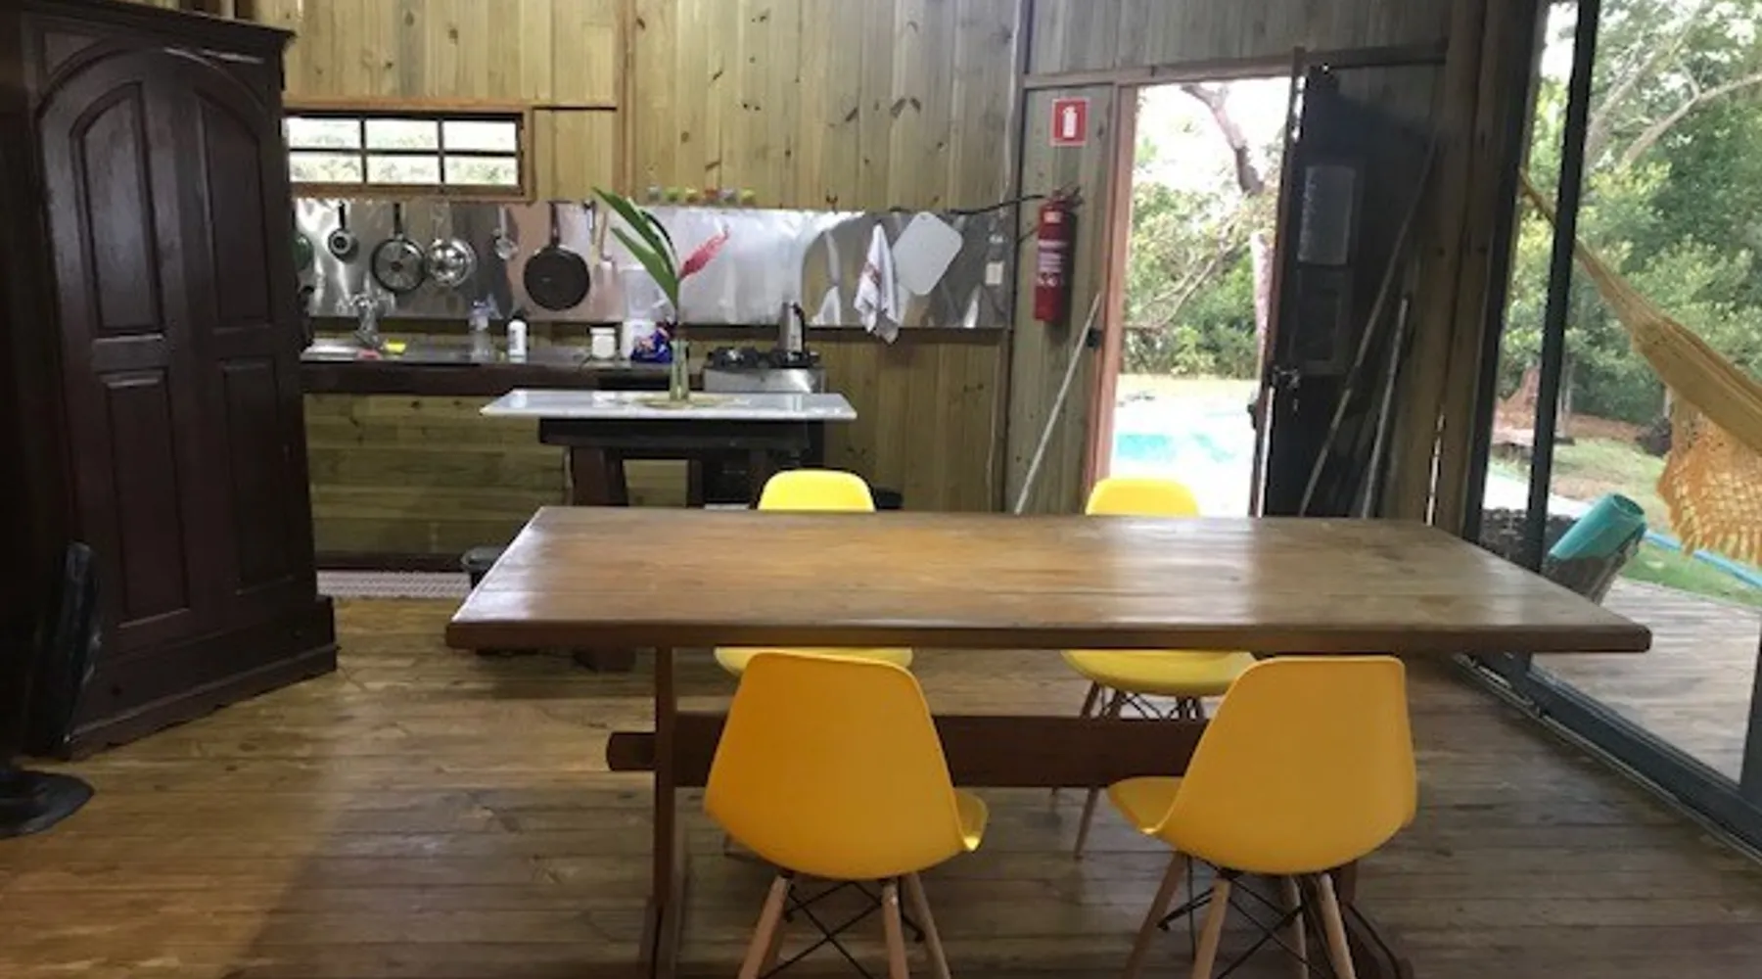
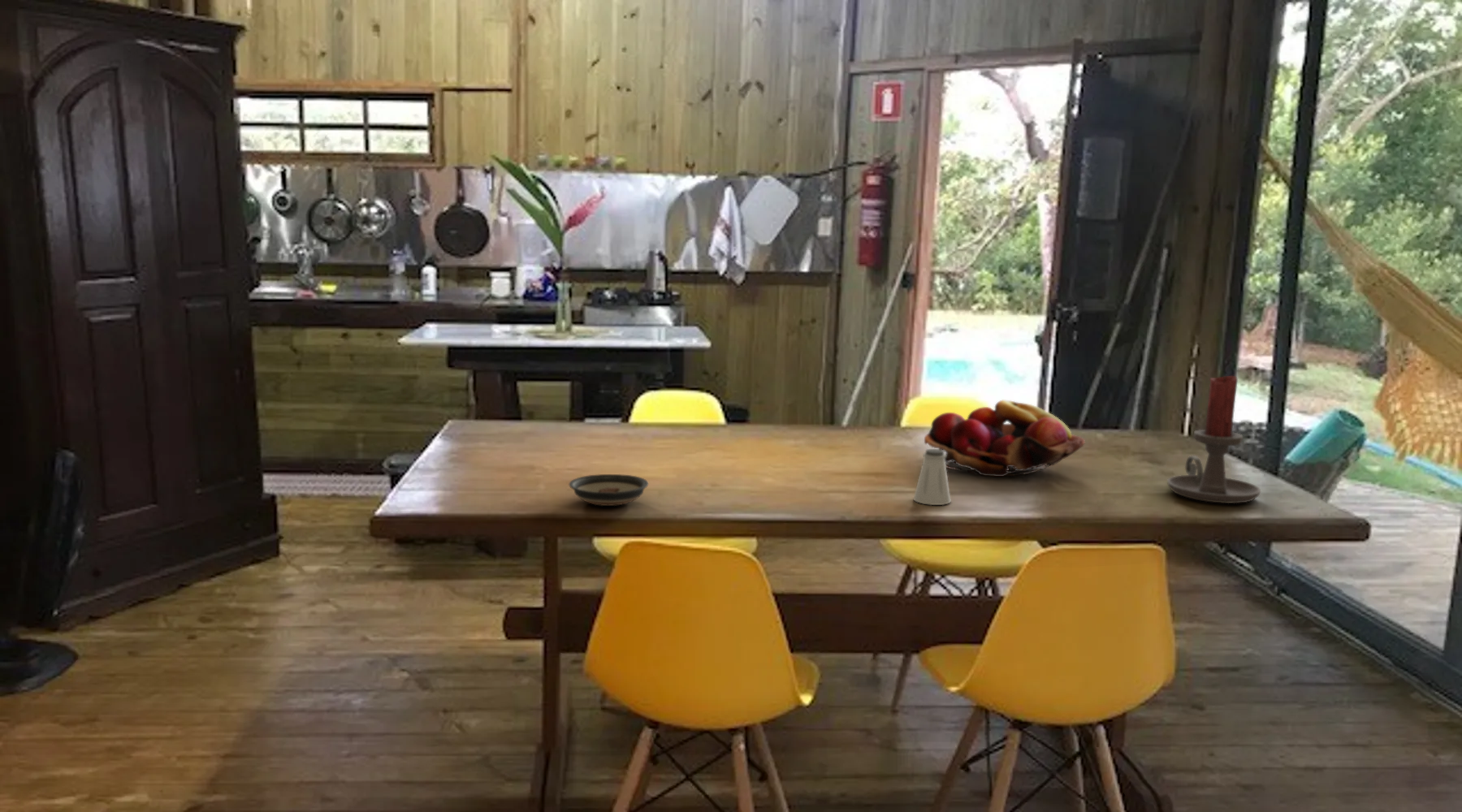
+ saucer (608, 492)
+ saltshaker (933, 475)
+ fruit basket (1004, 435)
+ candle holder (1213, 433)
